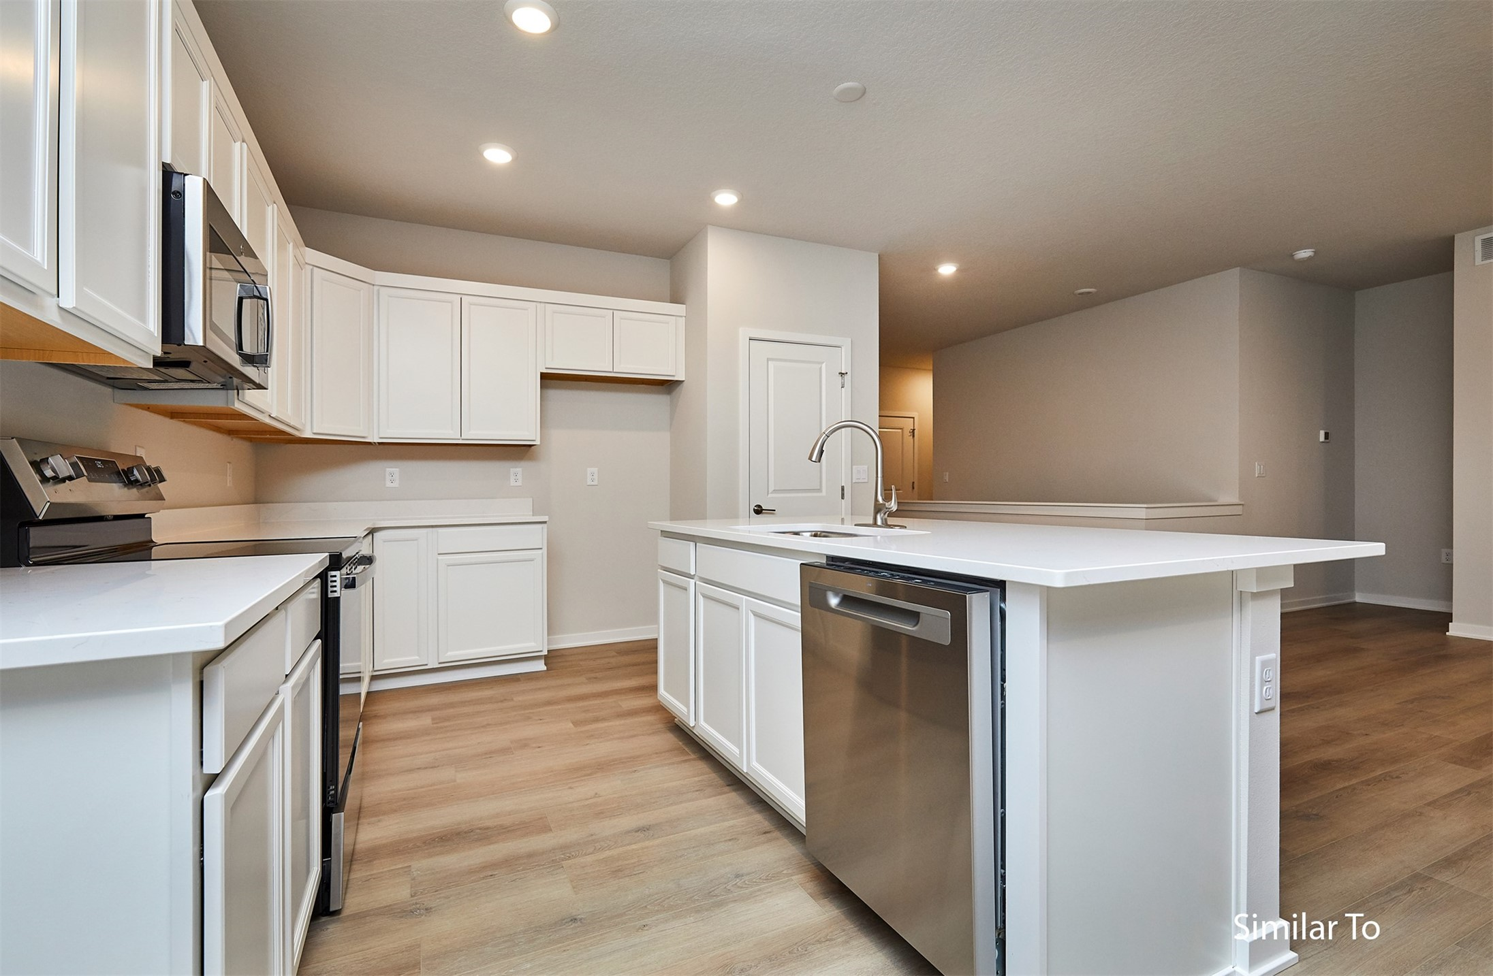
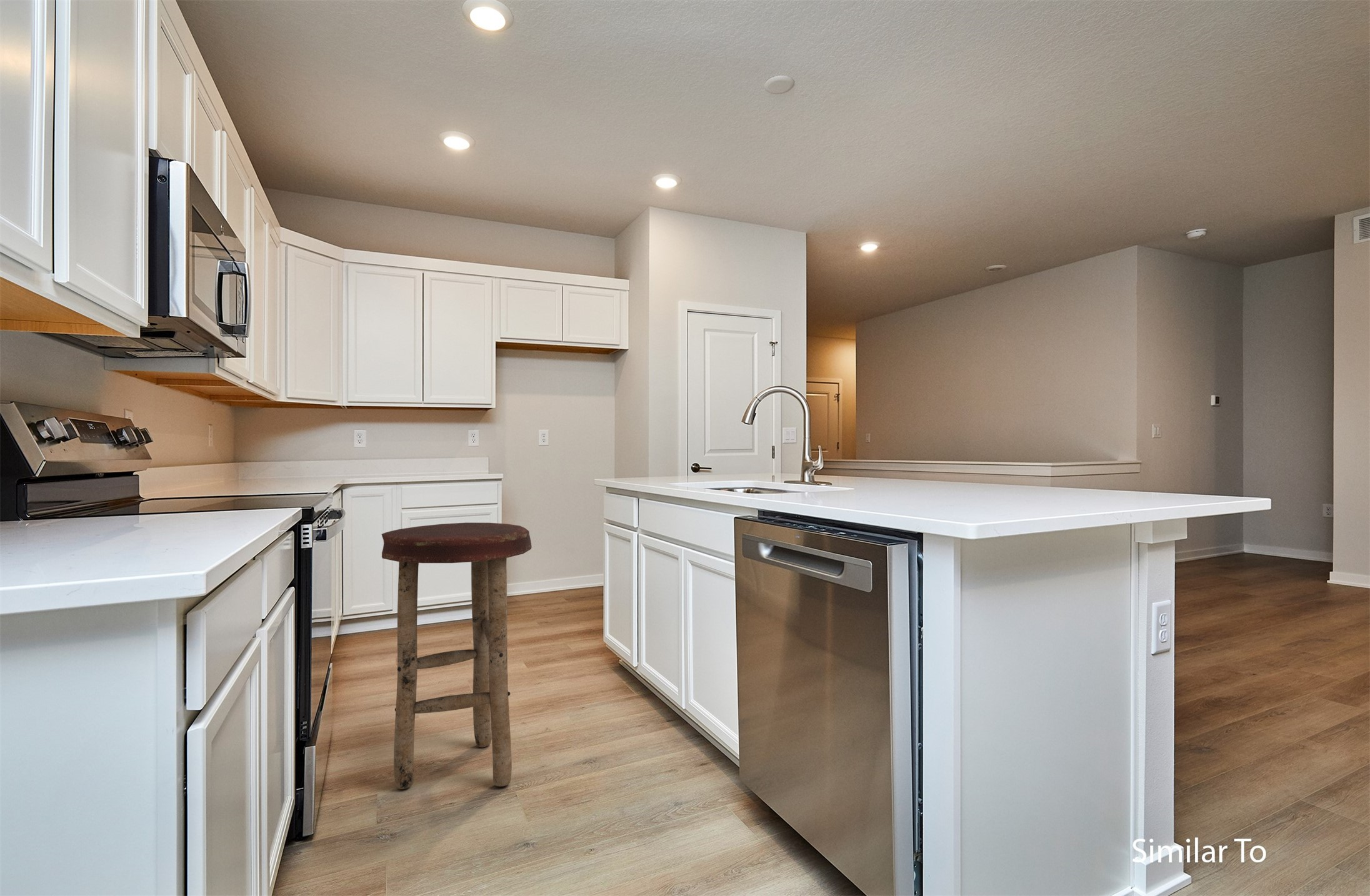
+ stool (458, 650)
